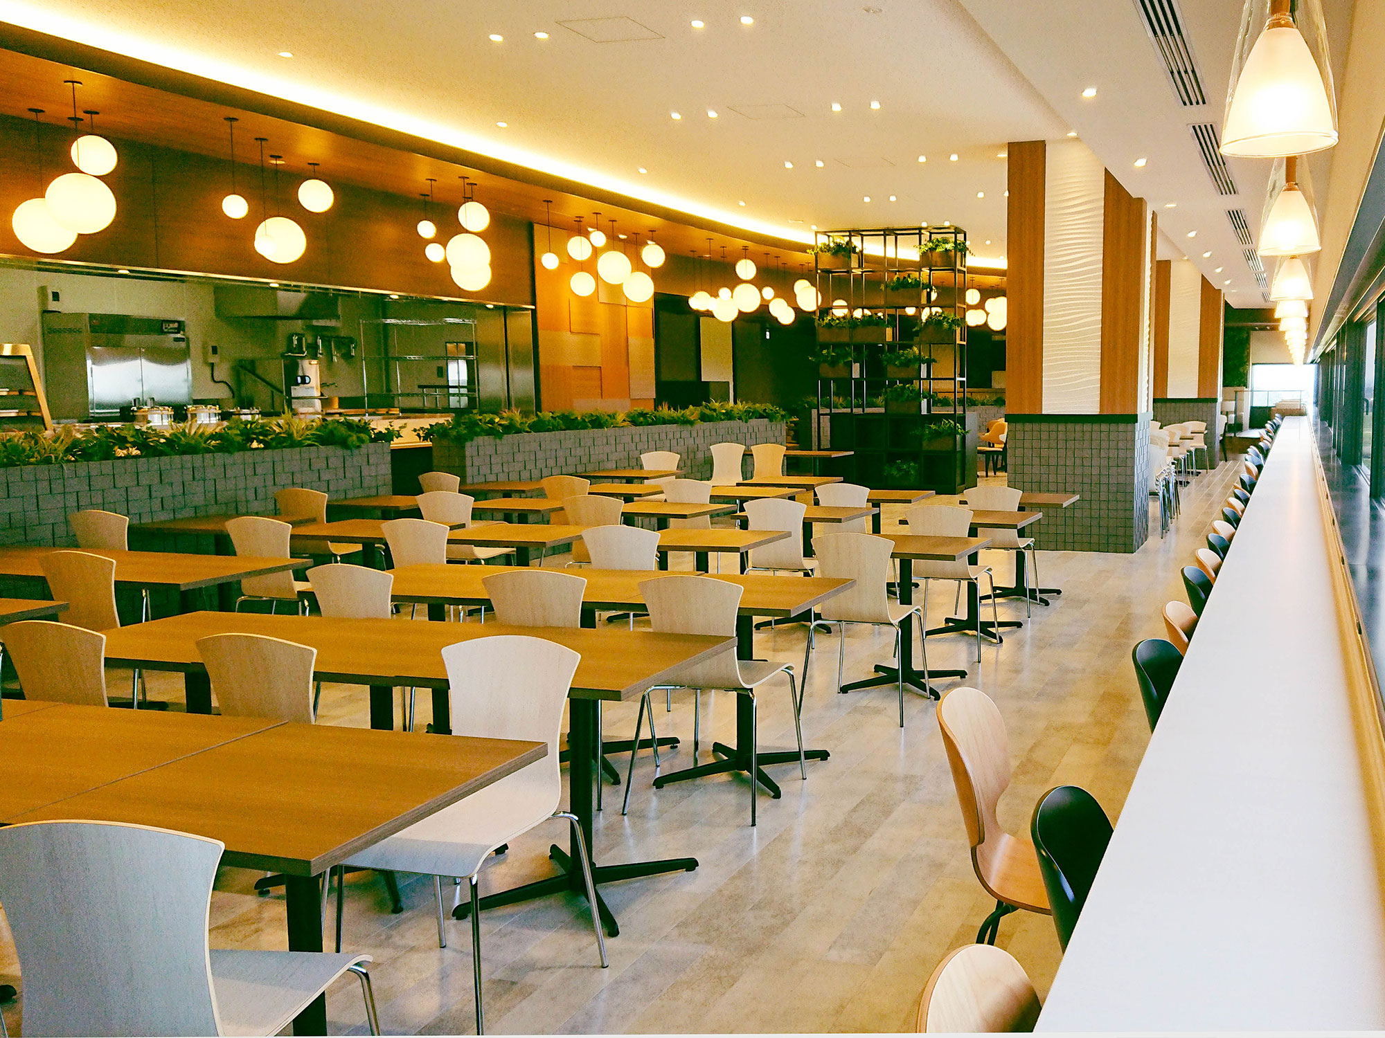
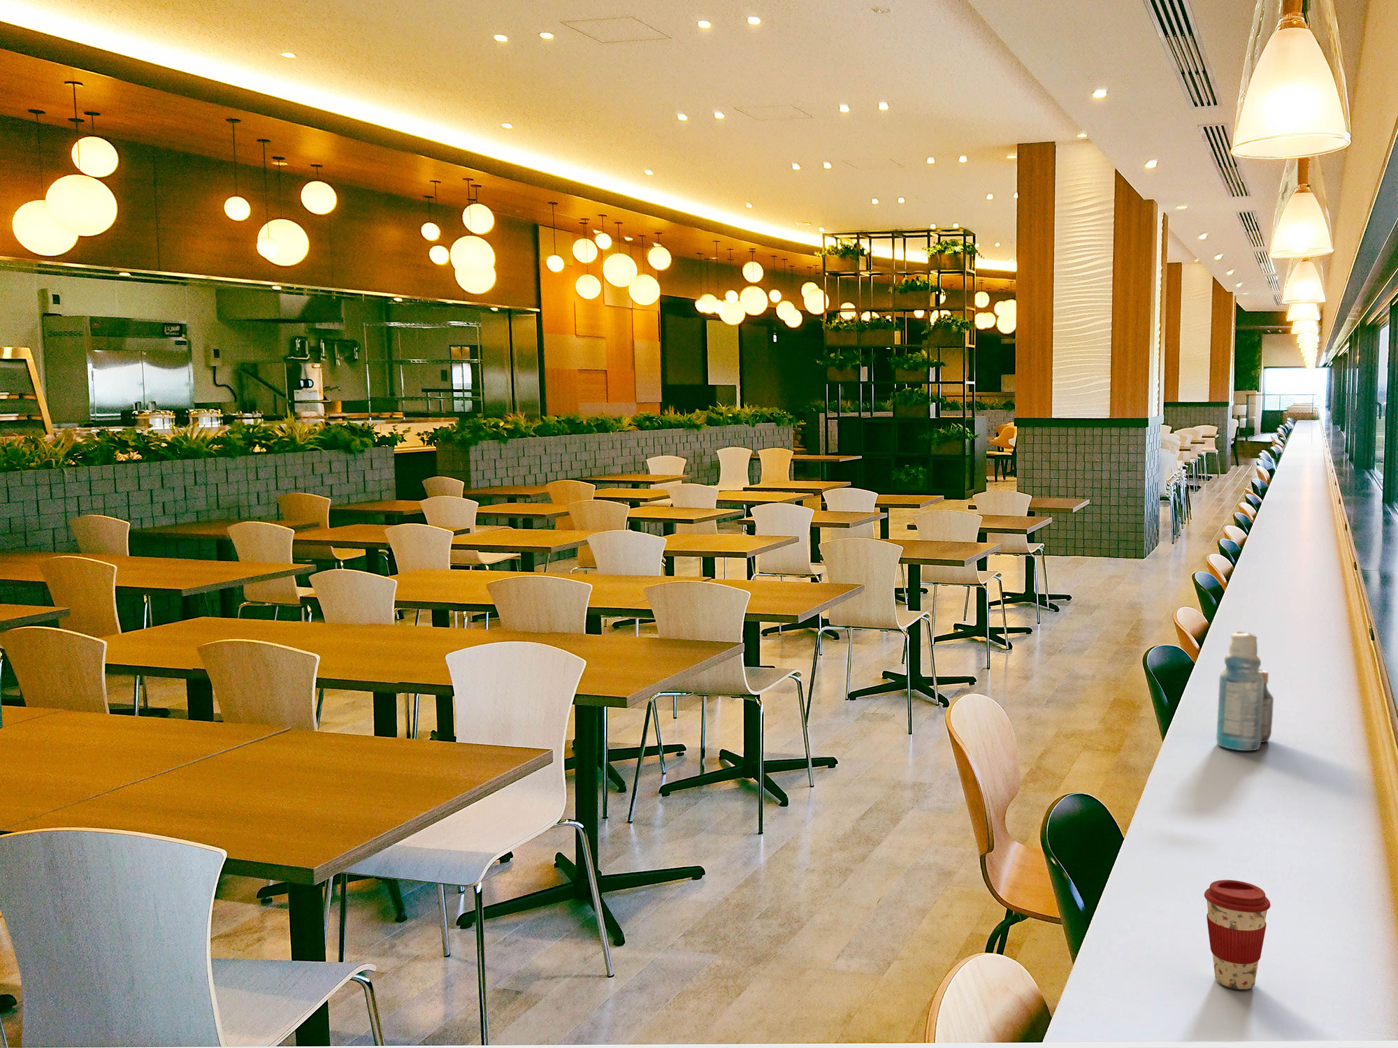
+ bottle (1246, 687)
+ coffee cup (1236, 935)
